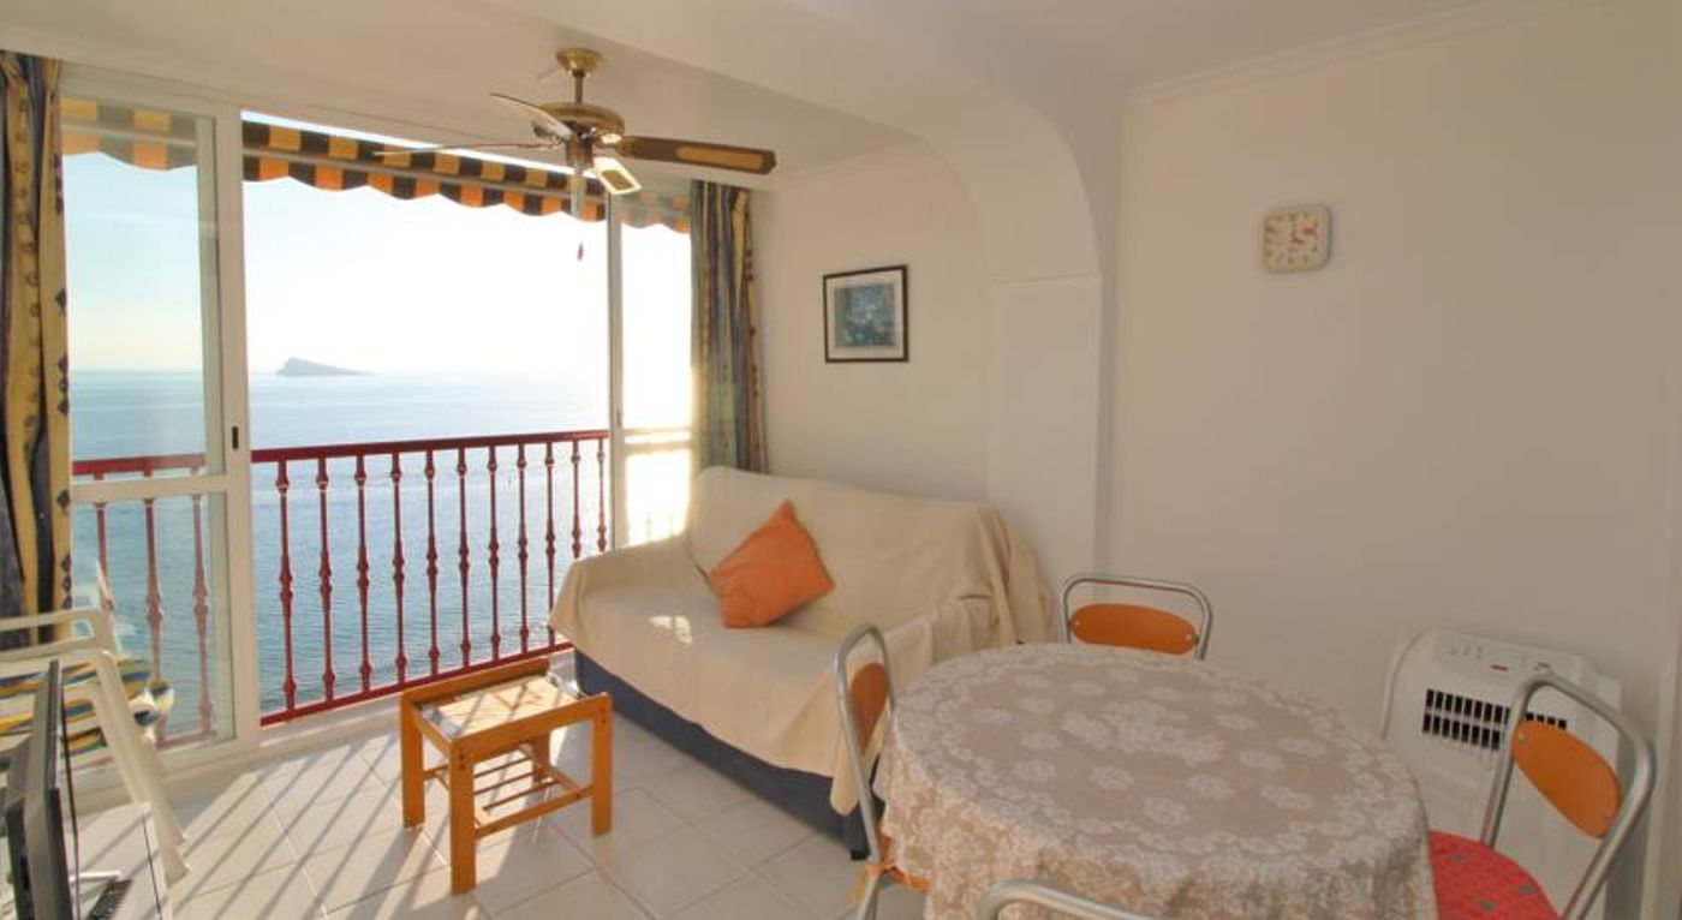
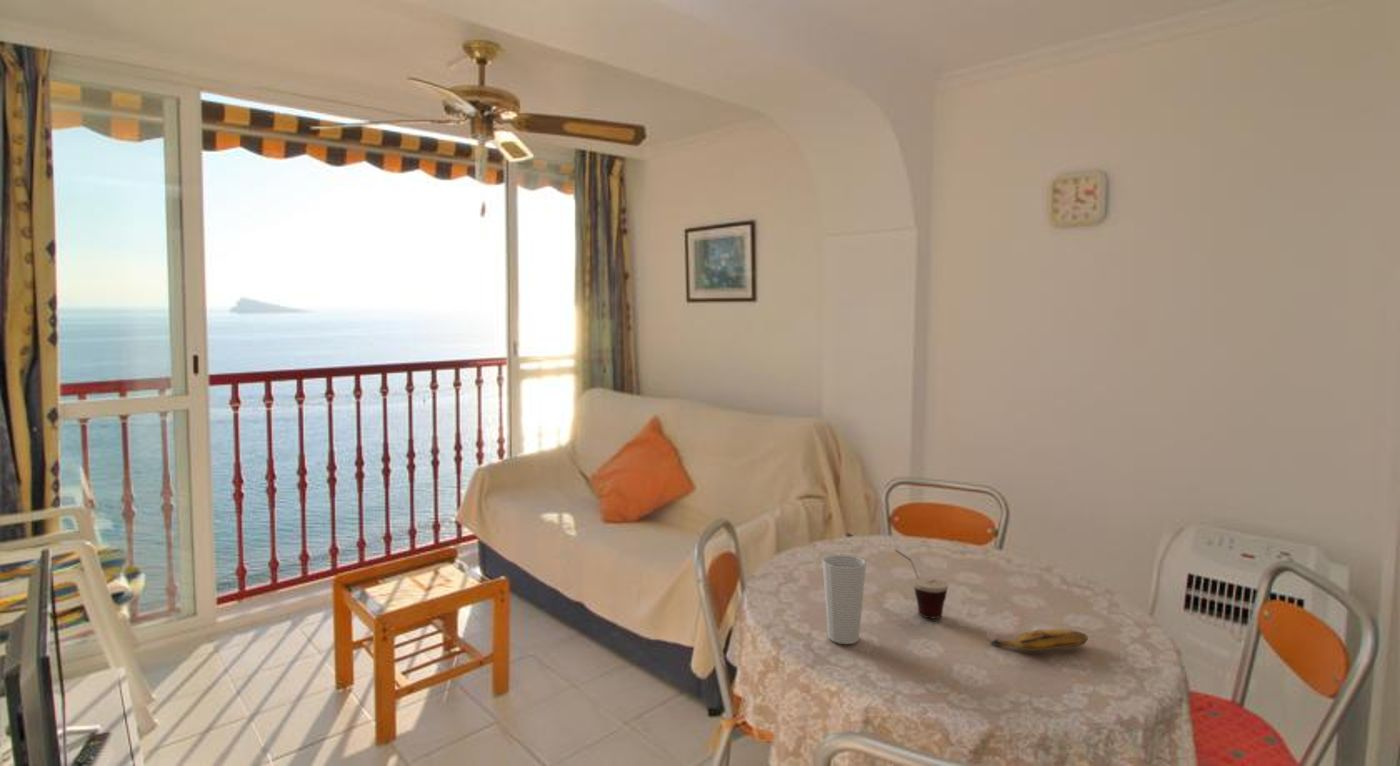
+ cup (843, 599)
+ cup (918, 583)
+ banana (1043, 638)
